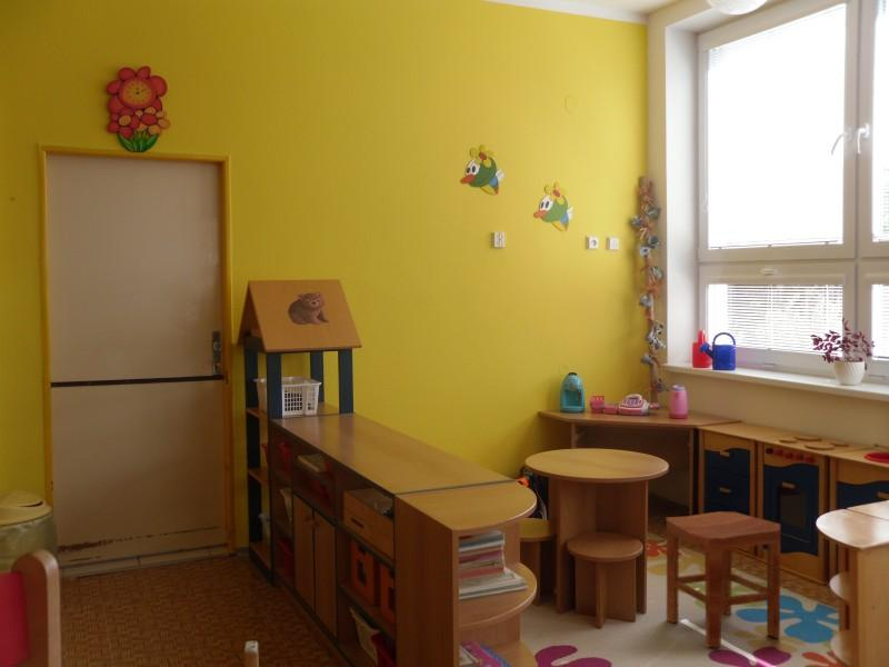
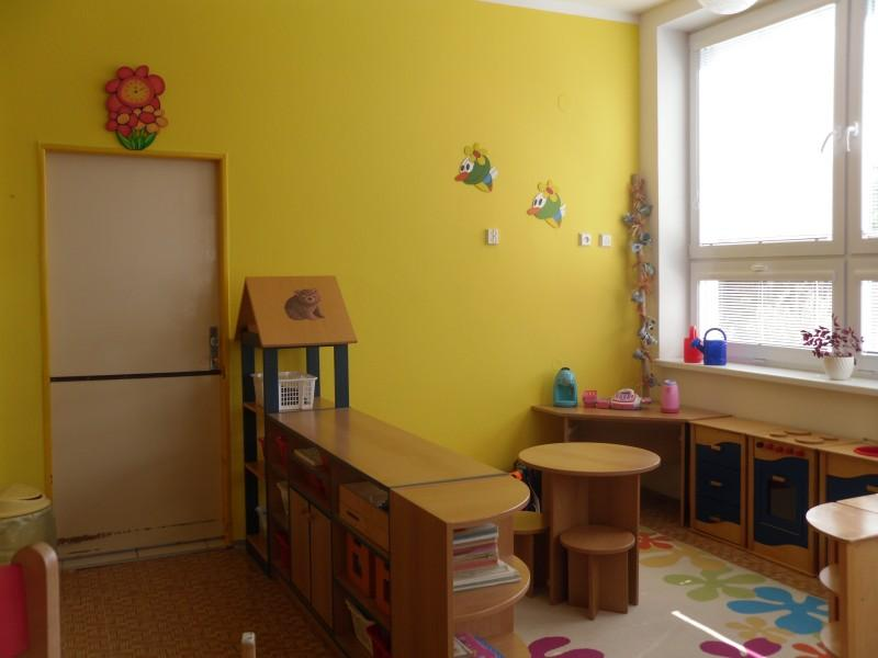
- stool (721, 575)
